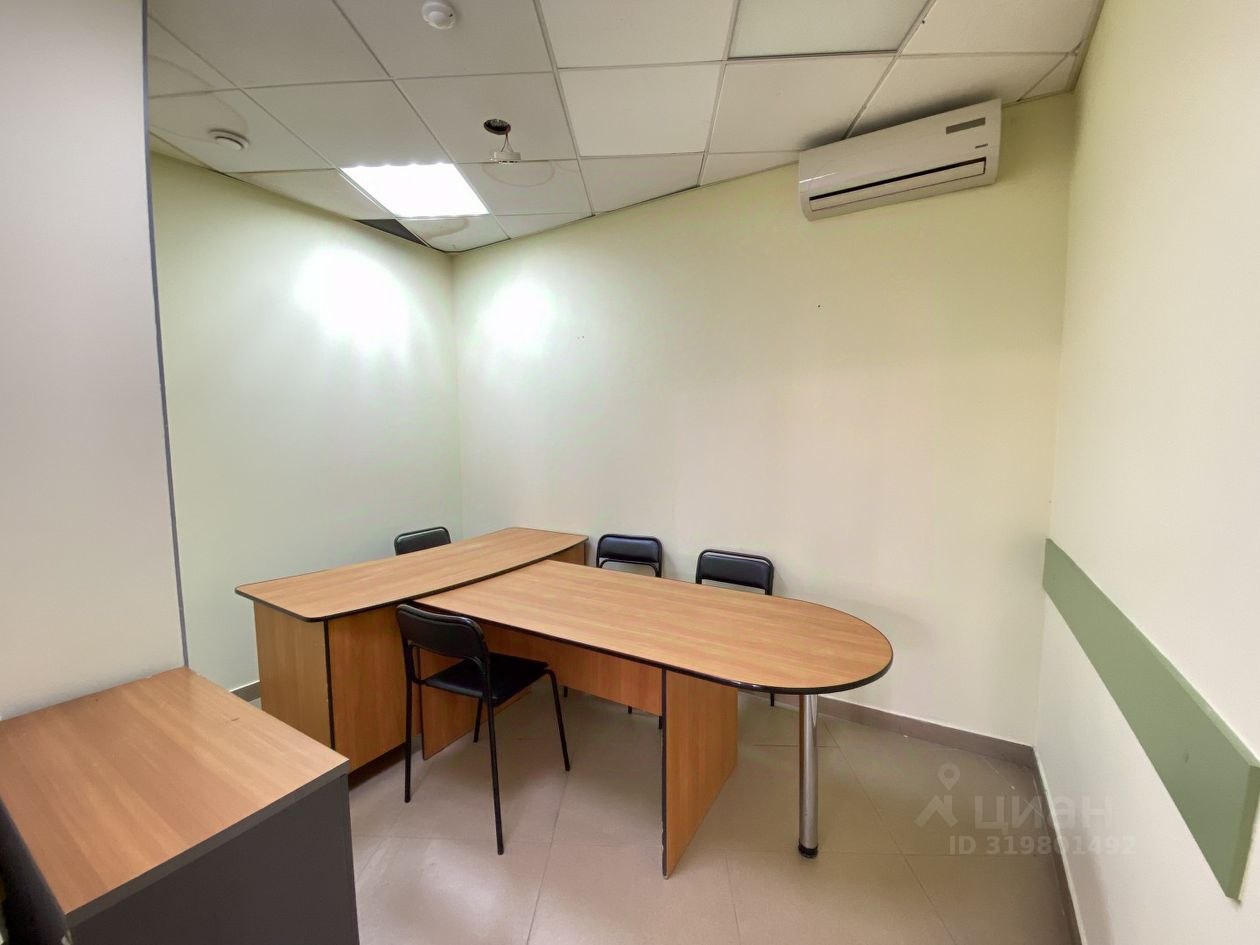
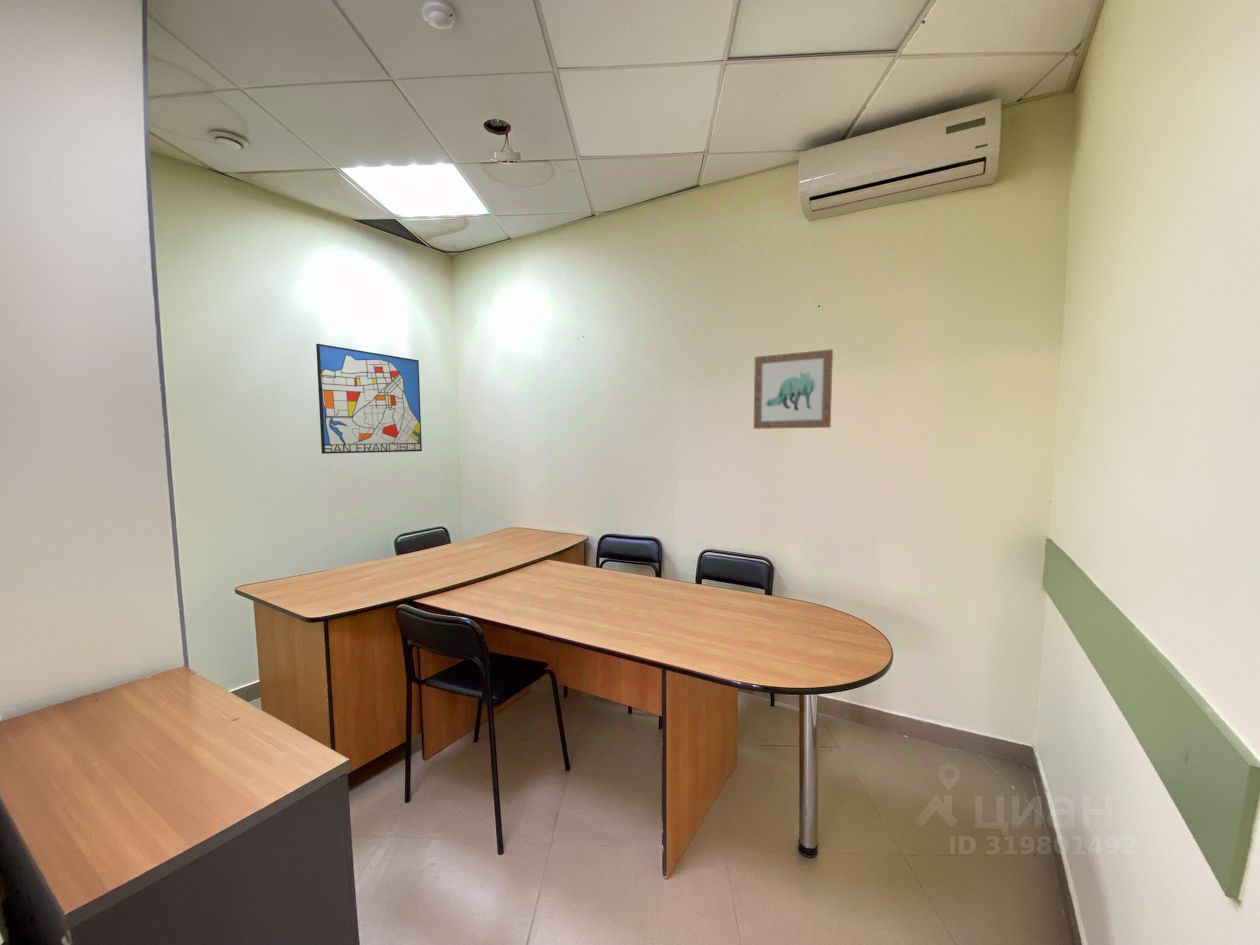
+ wall art (374, 402)
+ wall art (791, 391)
